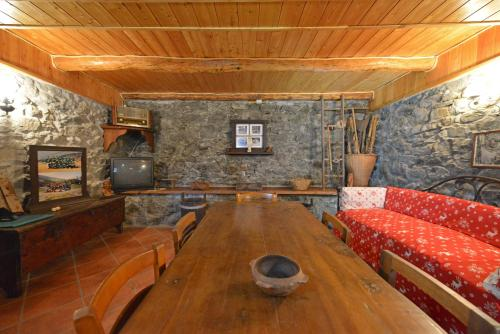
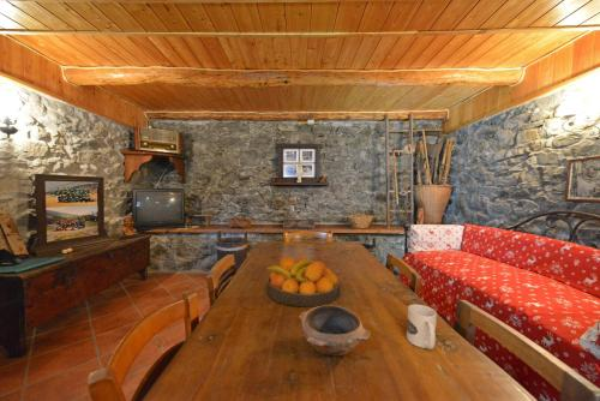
+ fruit bowl (302, 274)
+ mug (424, 328)
